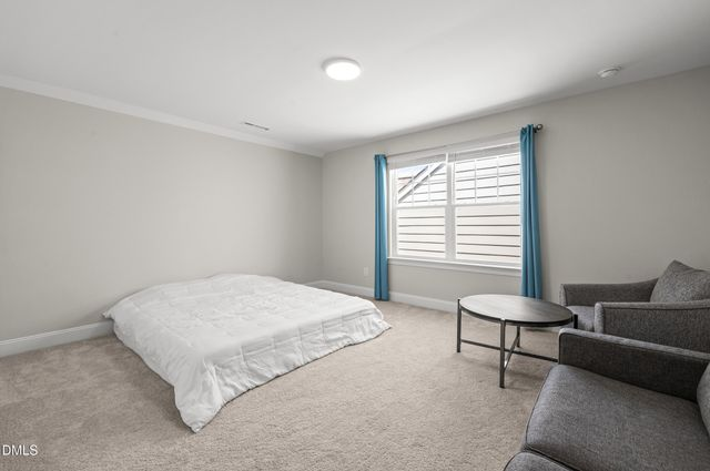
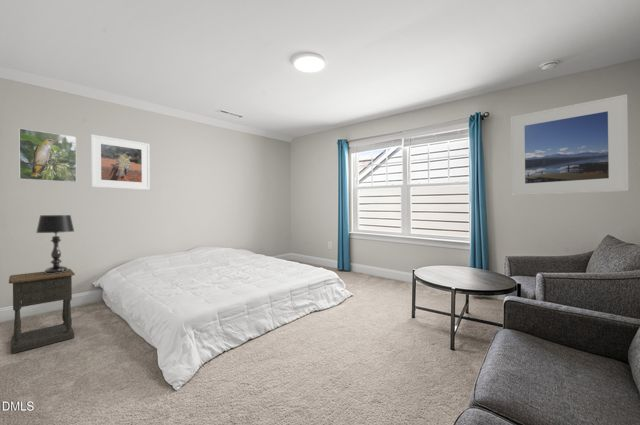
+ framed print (49, 156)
+ nightstand (42, 303)
+ table lamp (56, 243)
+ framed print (122, 164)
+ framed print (563, 150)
